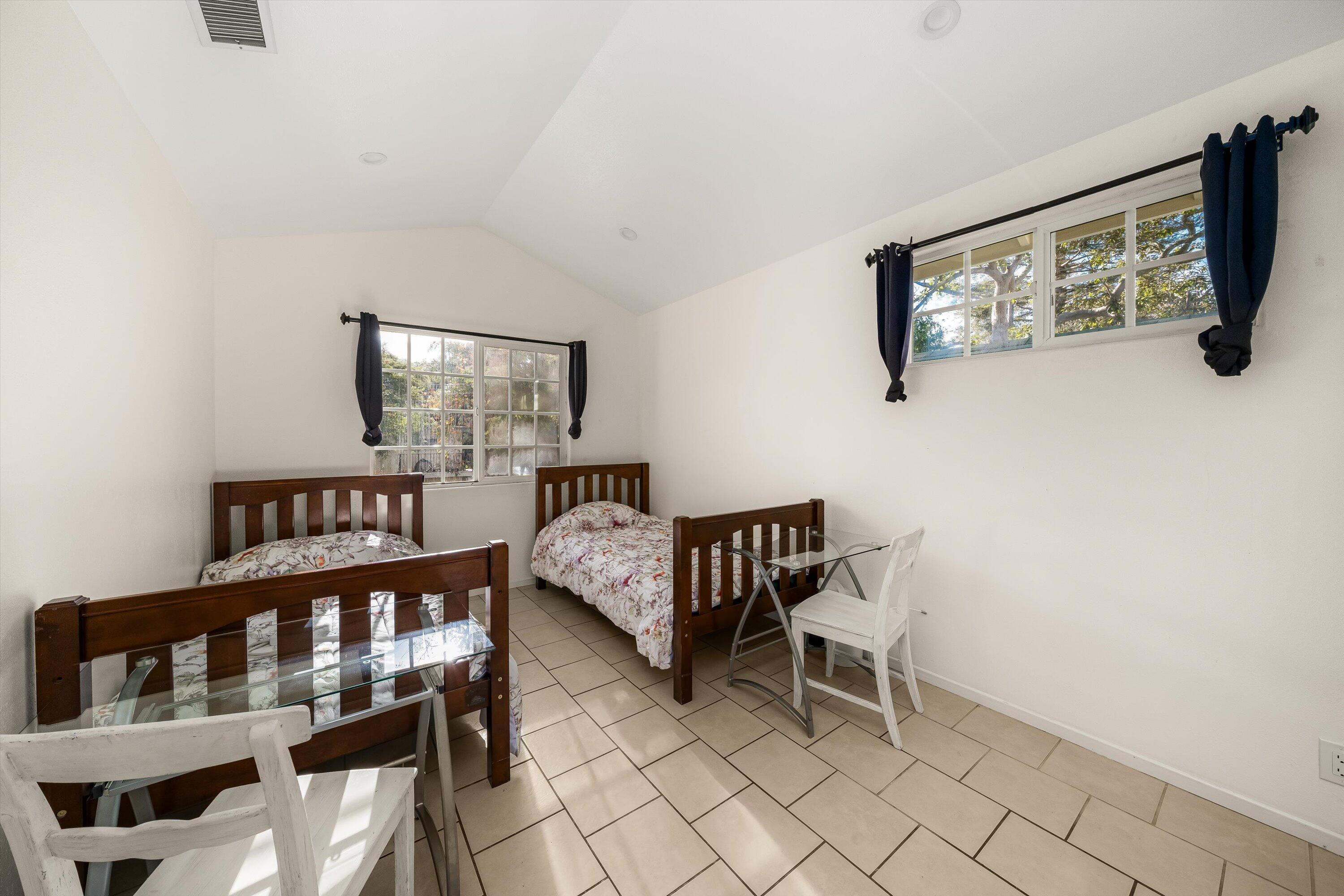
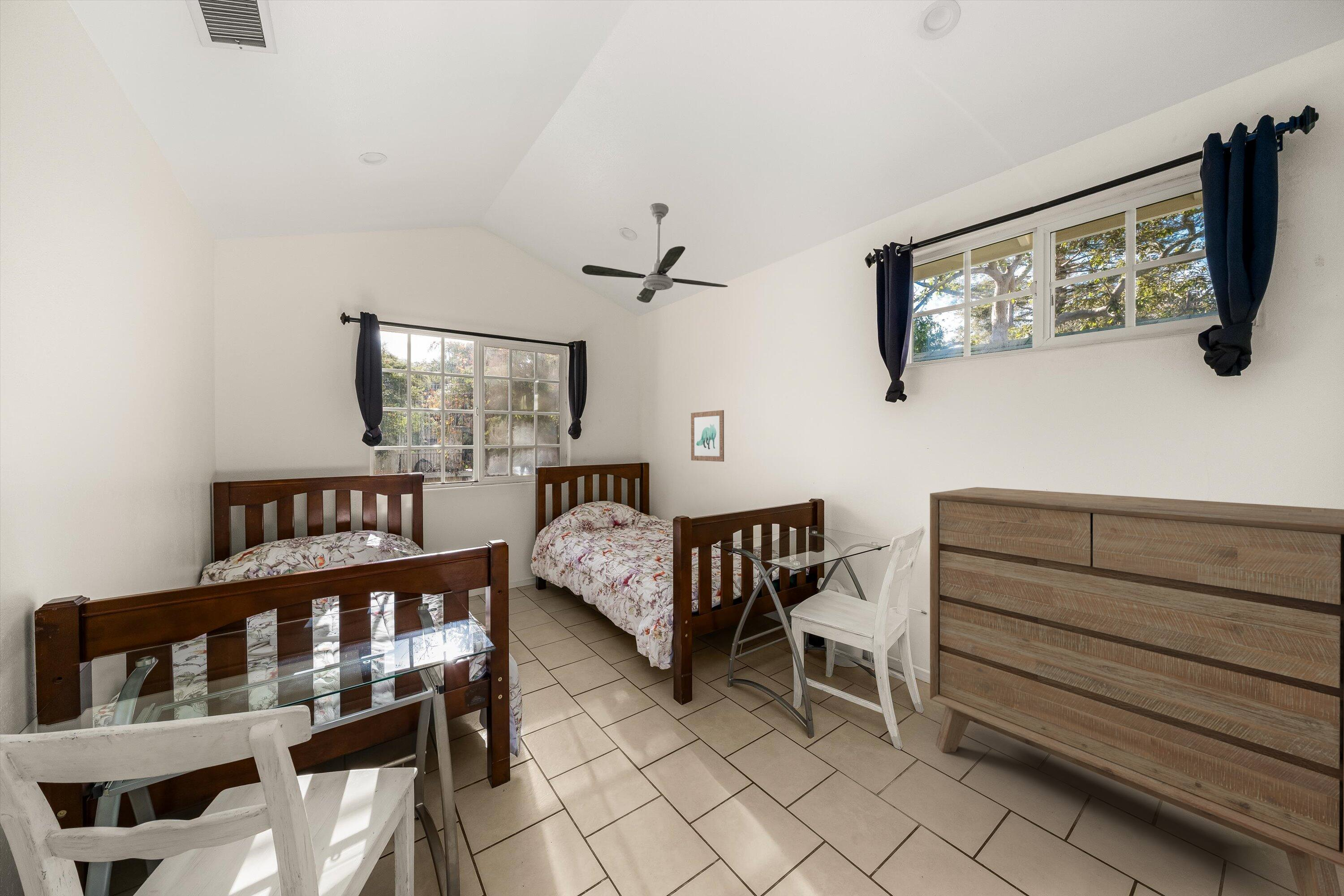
+ wall art (706, 436)
+ ceiling fan (657, 246)
+ dresser (1108, 647)
